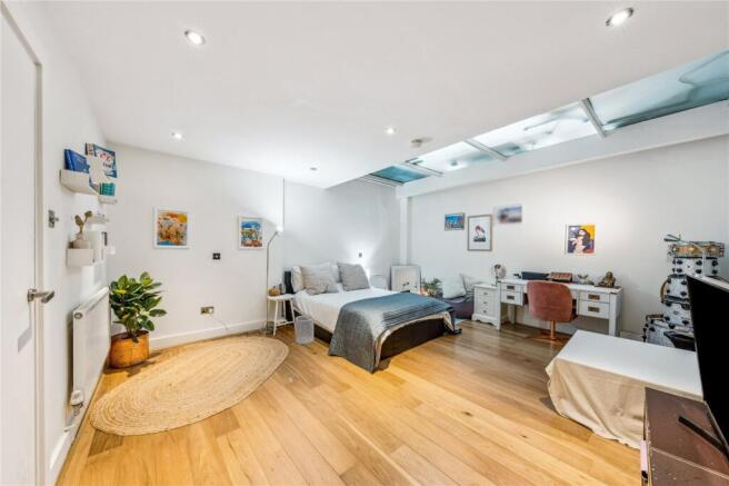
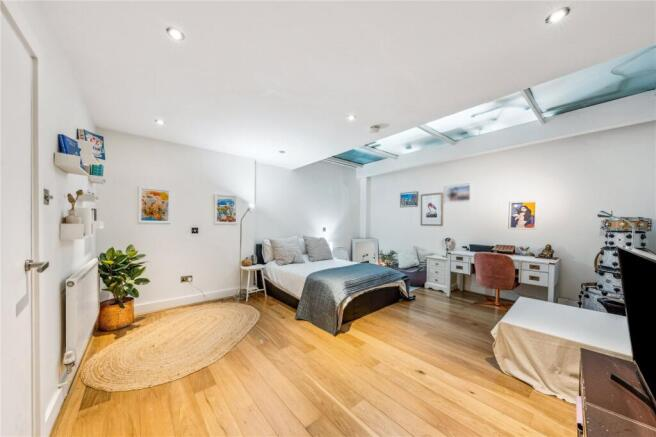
- wastebasket (304, 328)
